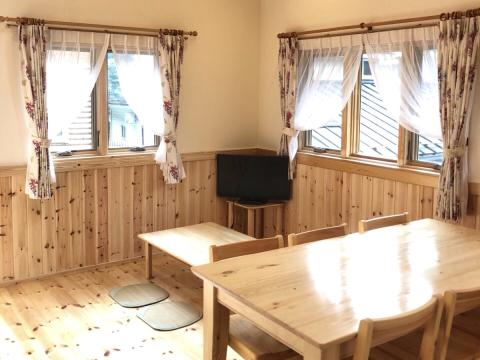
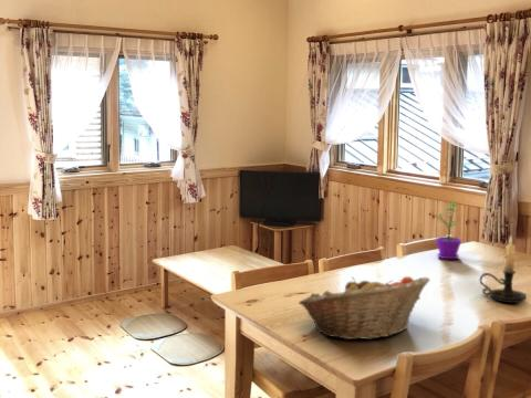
+ fruit basket (365, 301)
+ candle holder (504, 265)
+ flower pot (448, 229)
